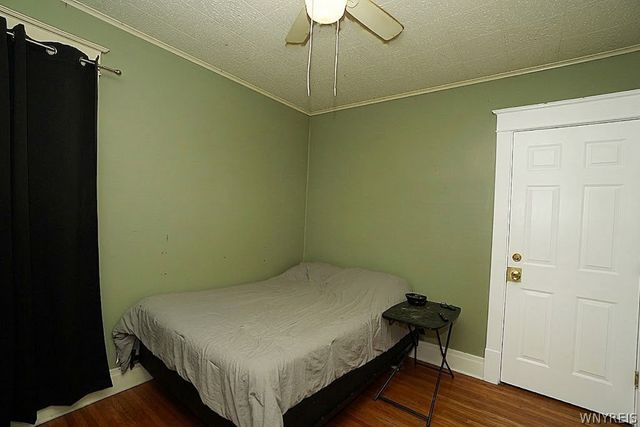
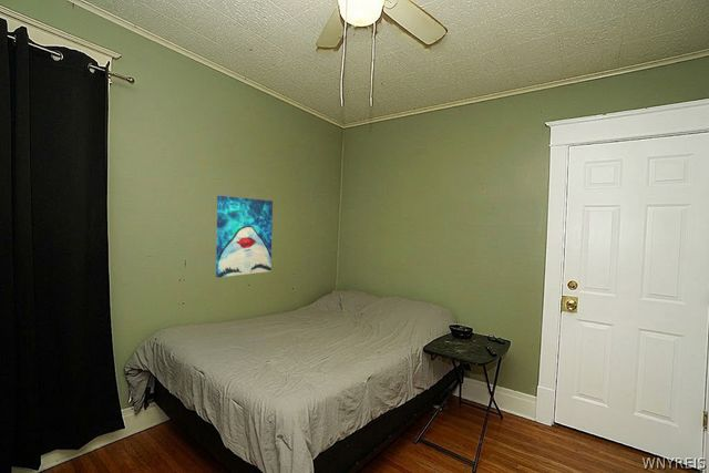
+ wall art (246, 236)
